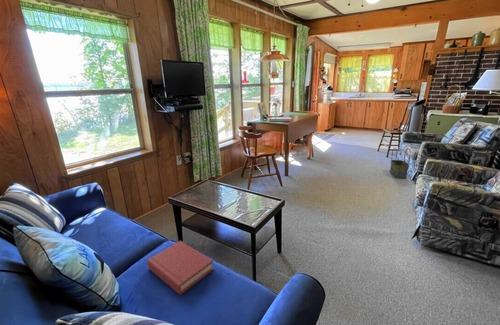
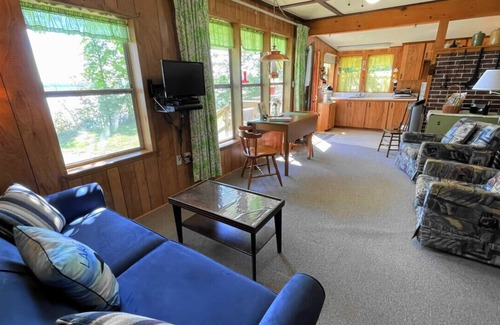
- hardback book (180, 264)
- basket (399, 161)
